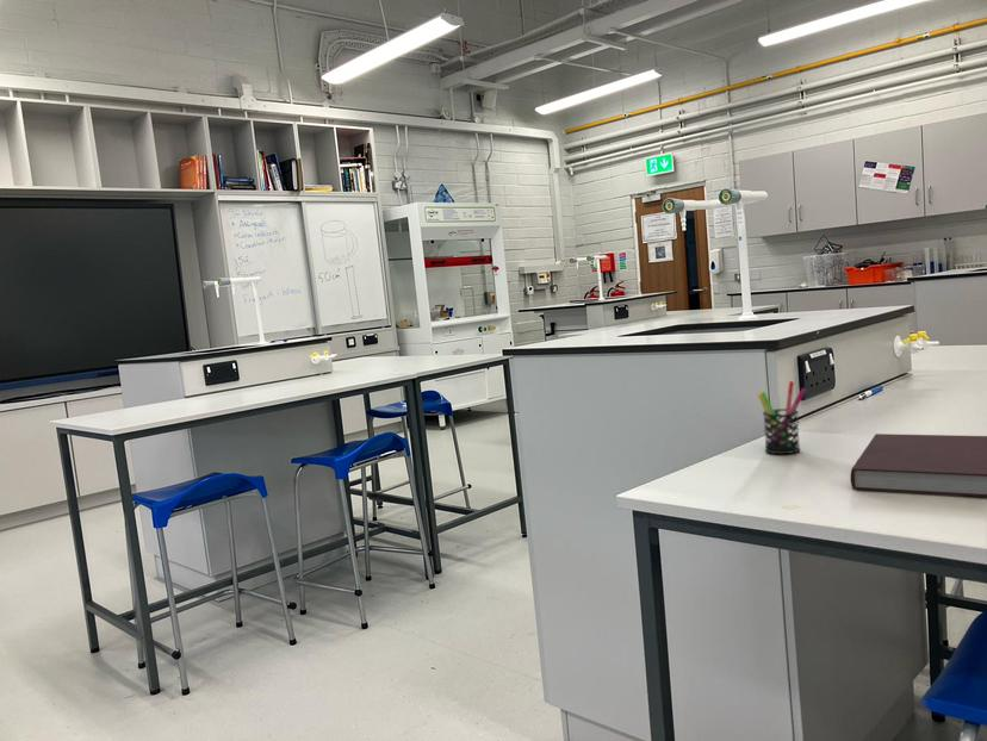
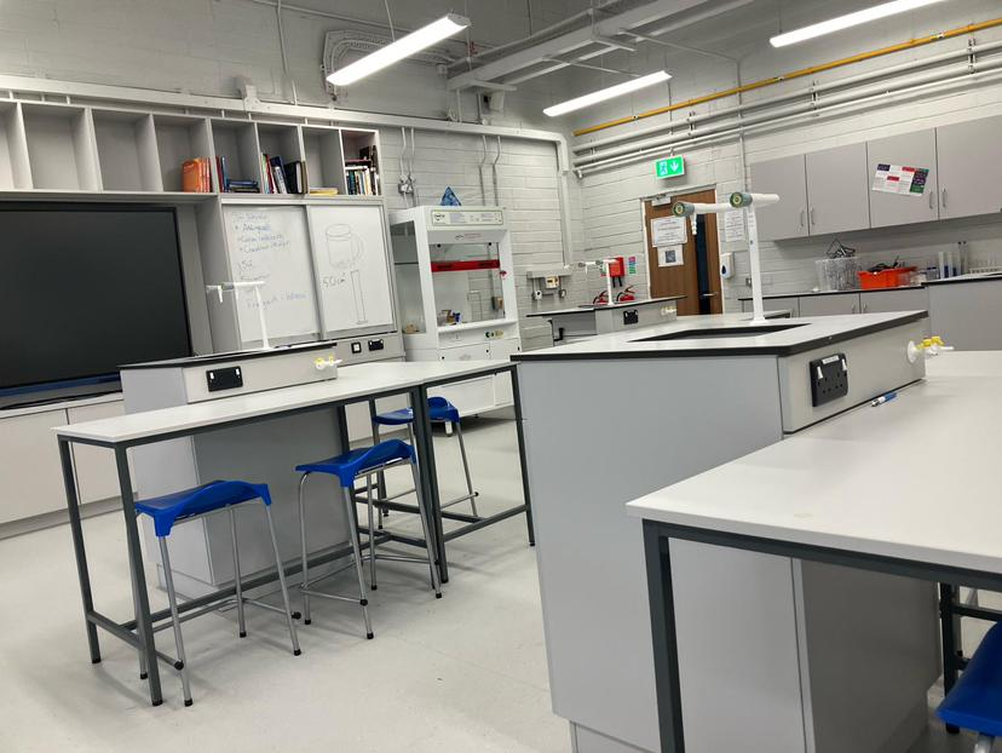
- notebook (931, 461)
- pen holder (778, 416)
